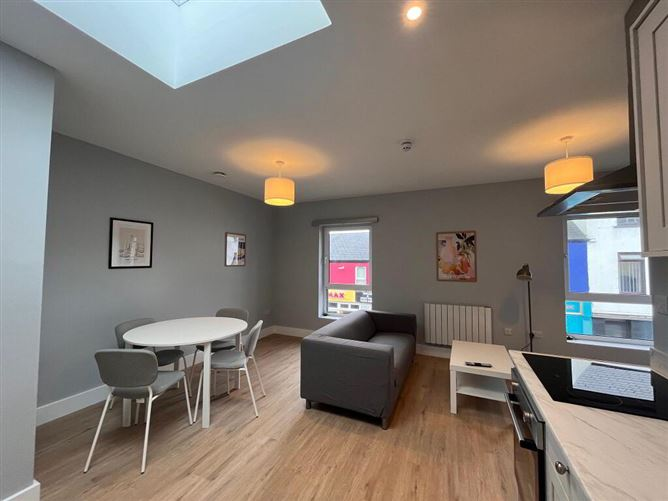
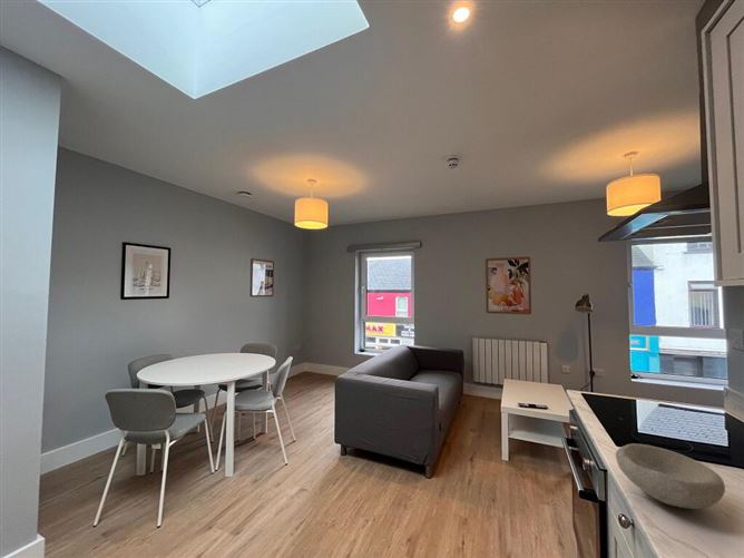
+ bowl (665, 479)
